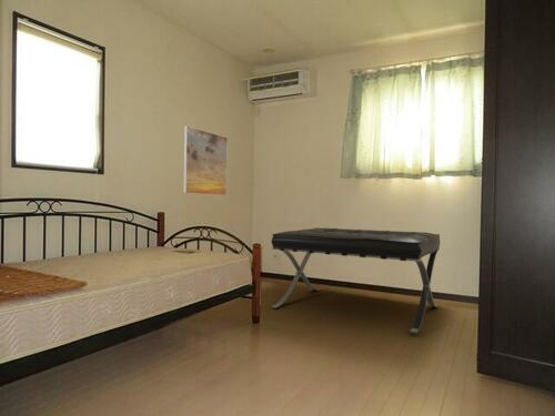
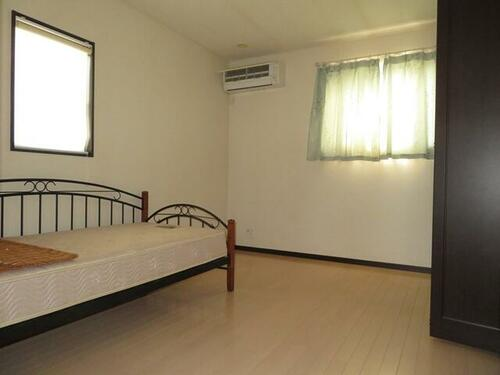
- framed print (206, 163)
- bench (360, 256)
